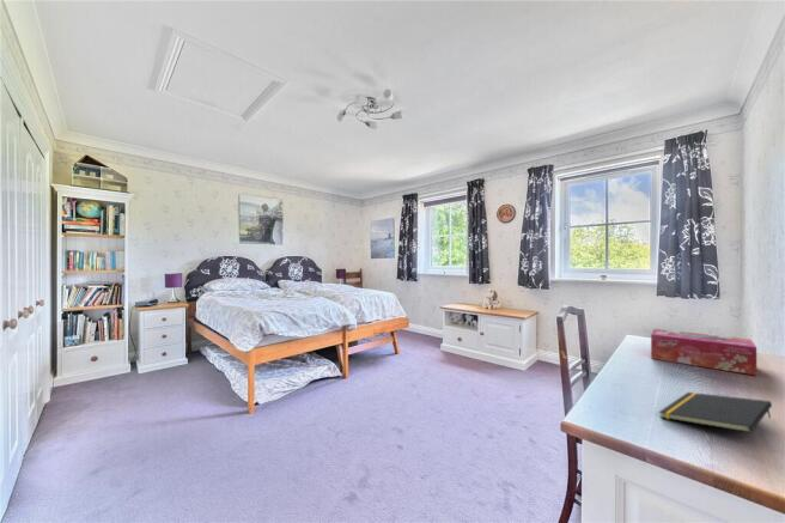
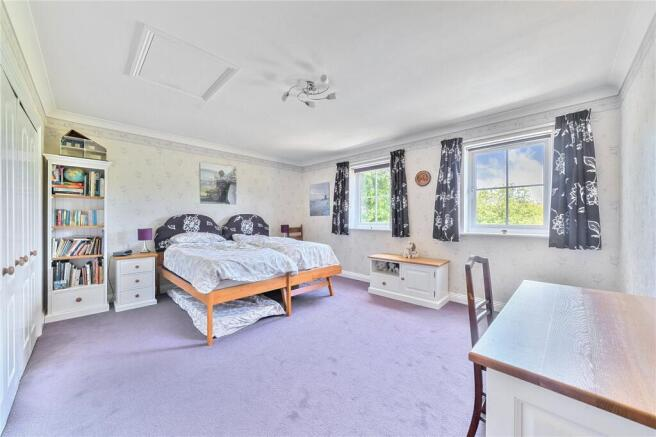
- tissue box (699, 348)
- notepad (714, 409)
